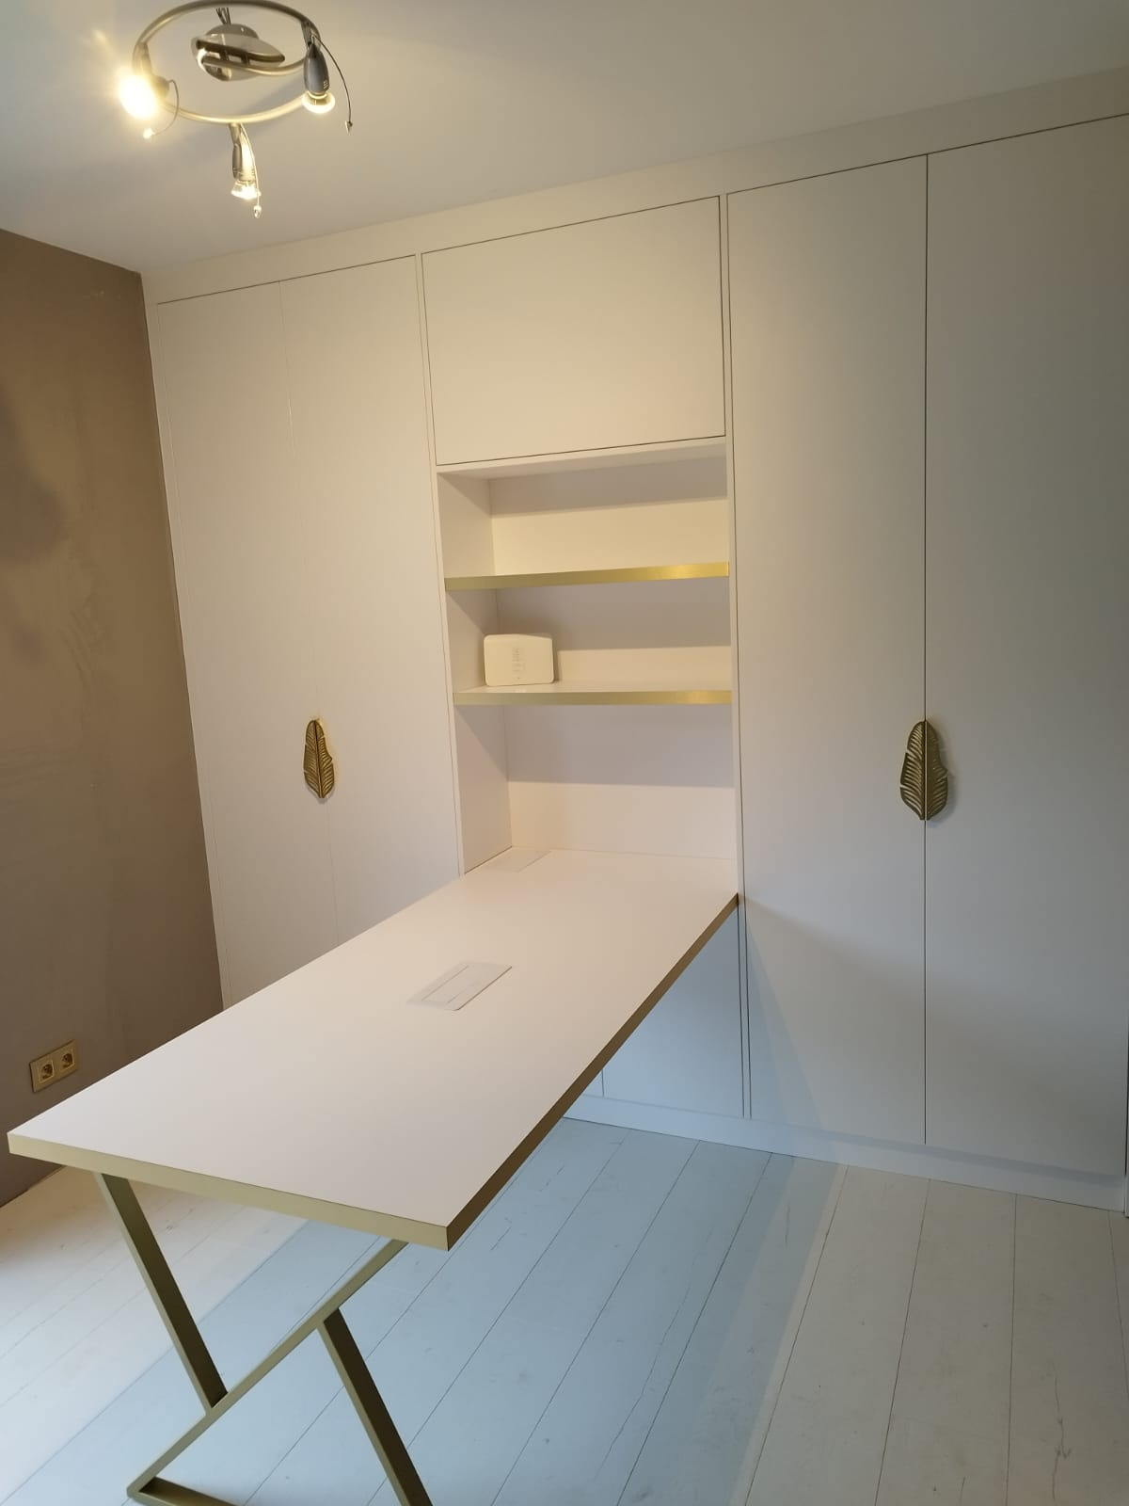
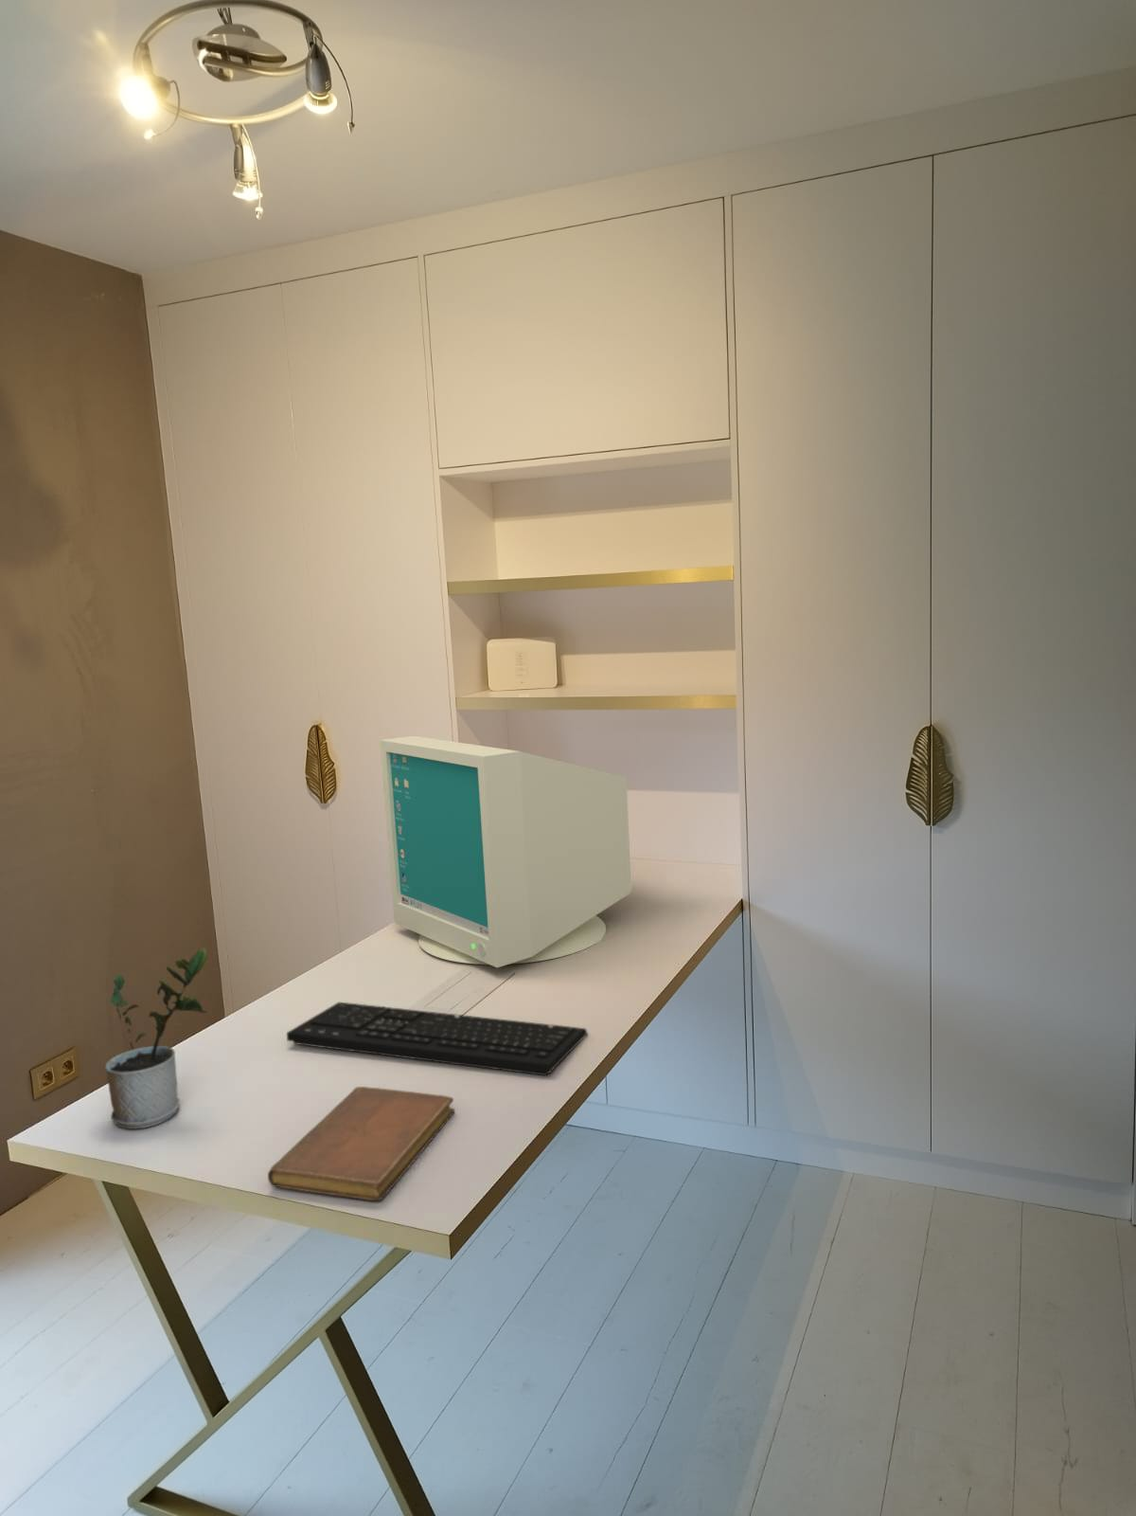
+ keyboard (436, 1031)
+ computer monitor (502, 837)
+ potted plant (155, 1040)
+ notebook (366, 1138)
